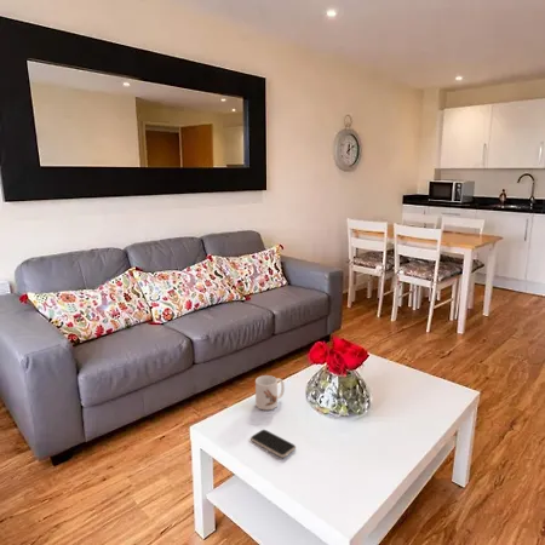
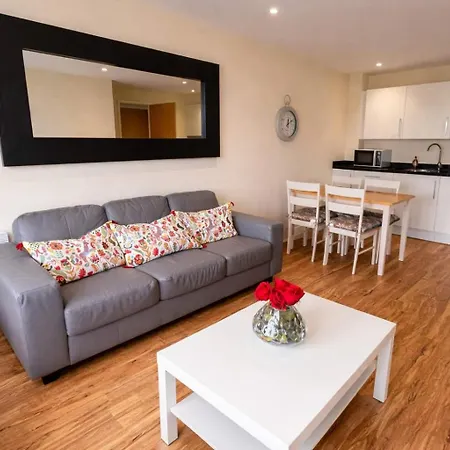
- mug (270, 390)
- smartphone (272, 442)
